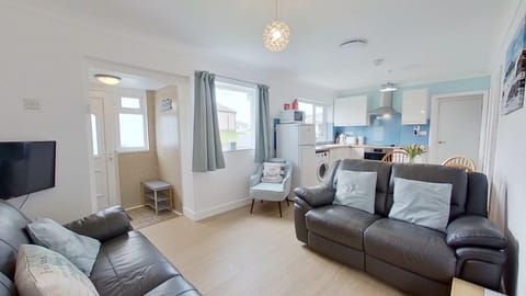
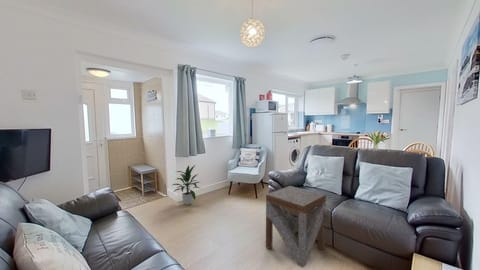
+ side table (295, 221)
+ indoor plant (187, 184)
